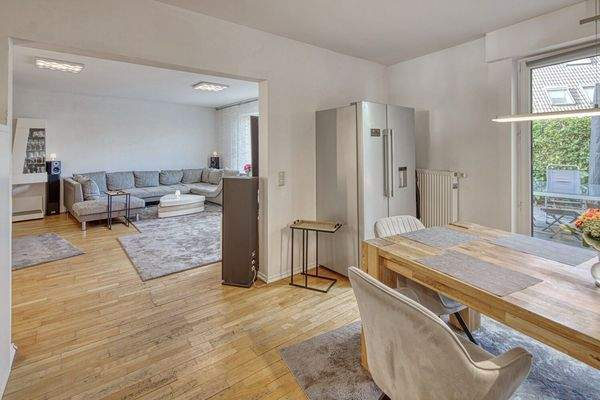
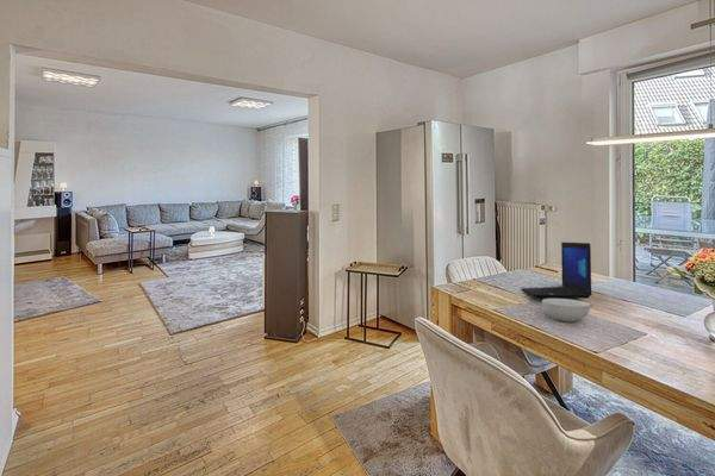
+ laptop (561, 267)
+ cereal bowl (565, 309)
